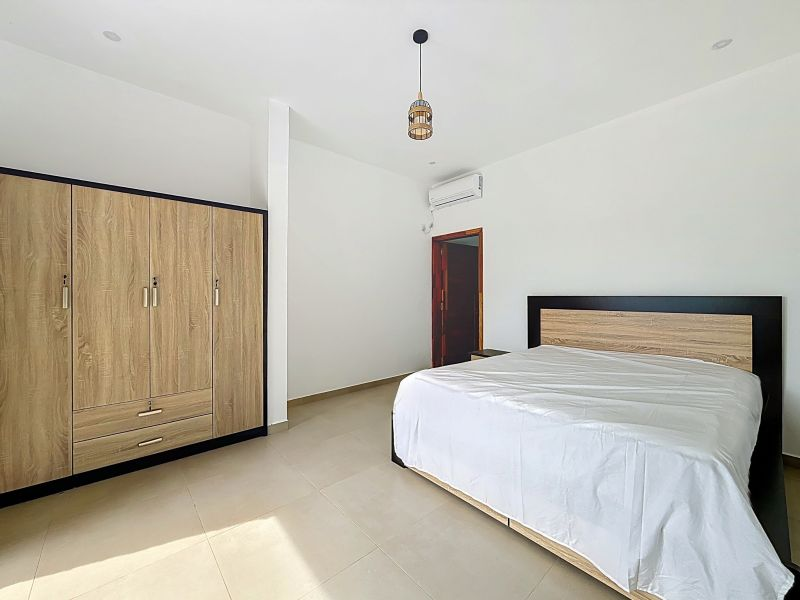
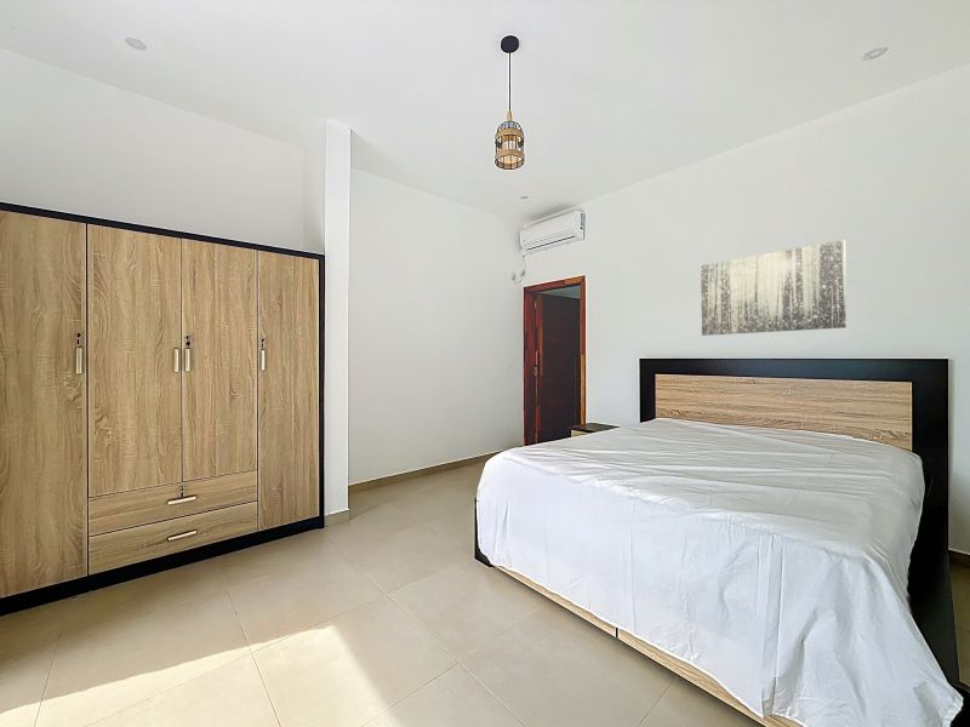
+ wall art (765, 292)
